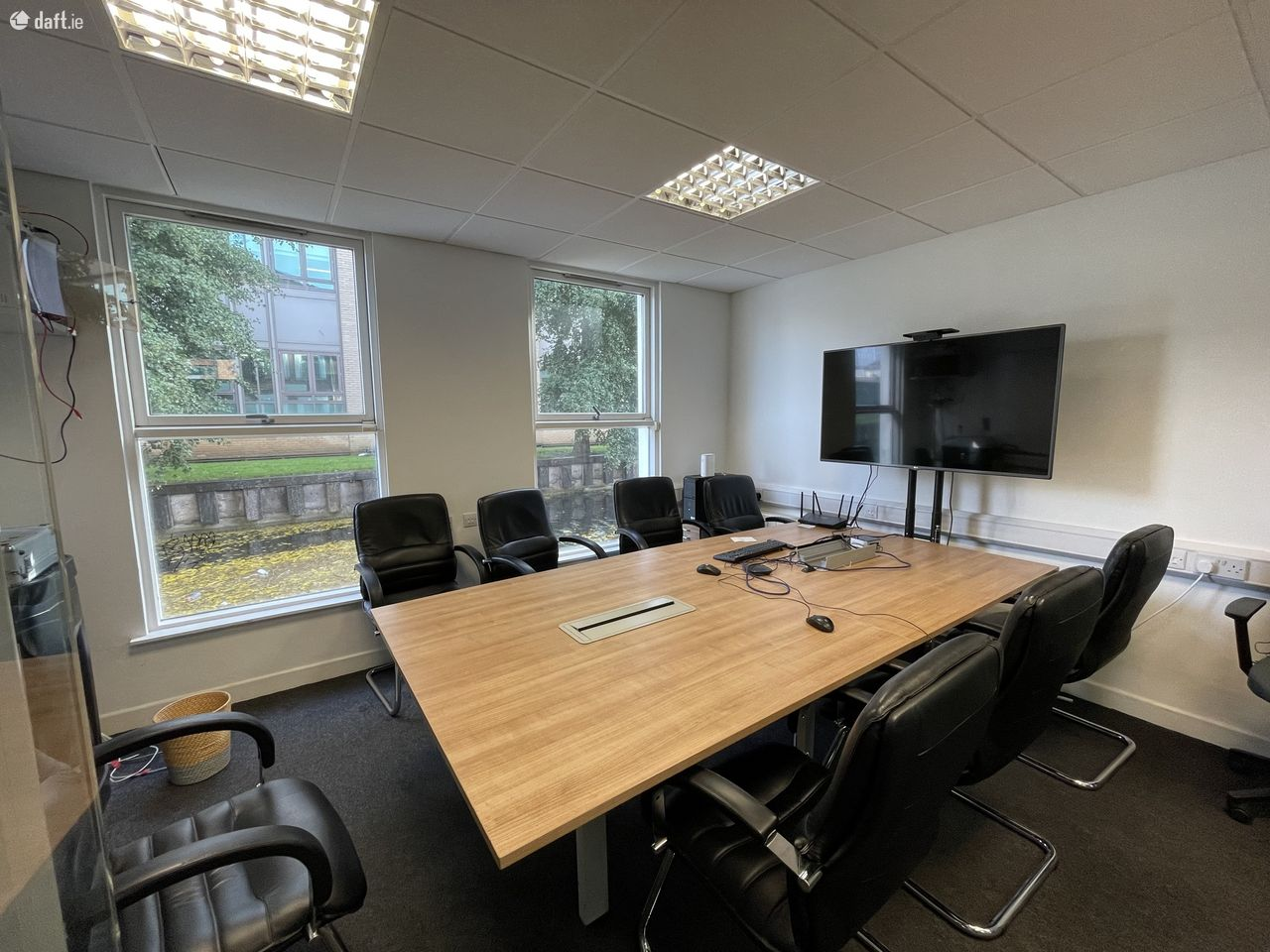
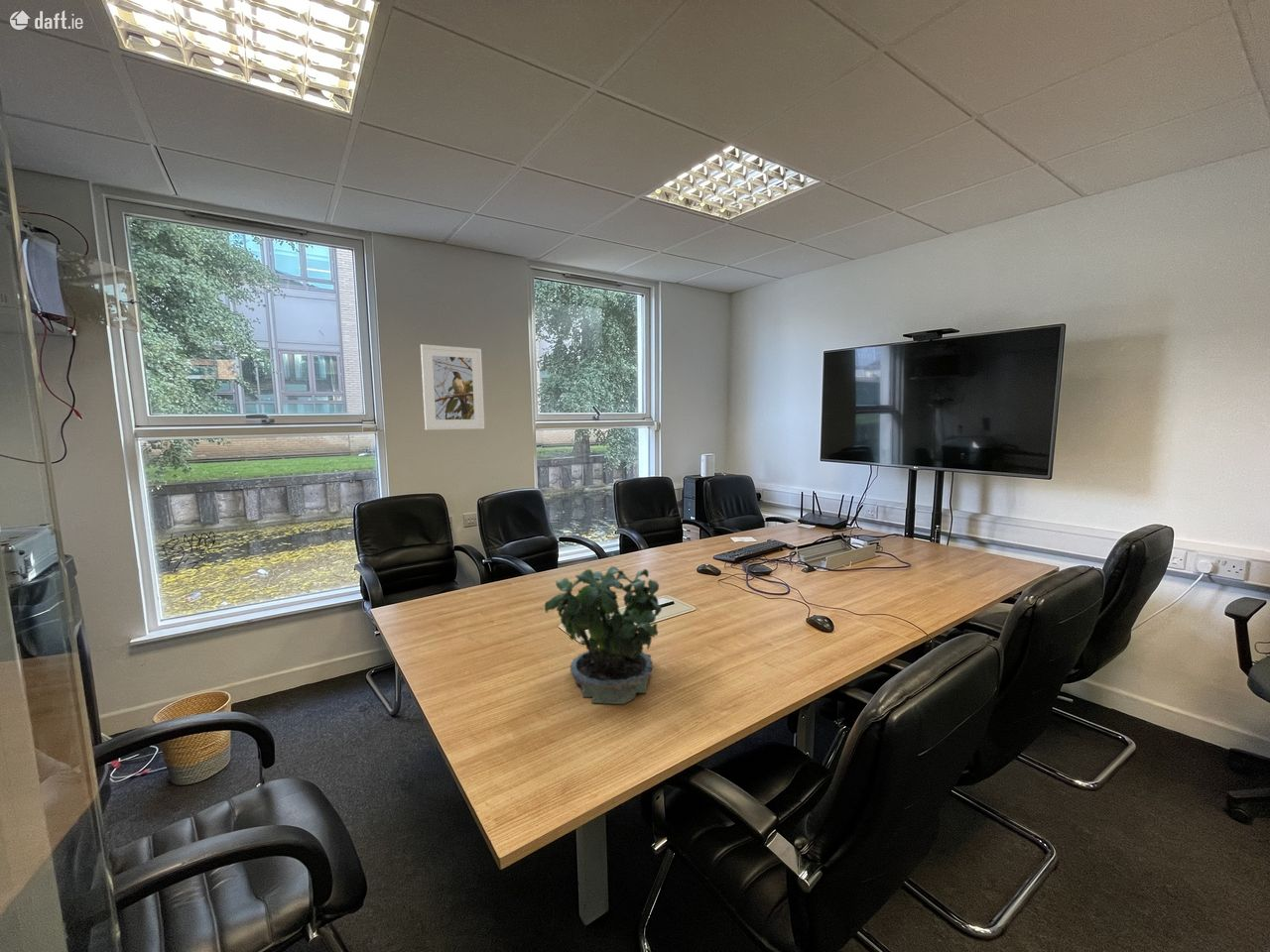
+ potted plant (606, 619)
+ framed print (453, 388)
